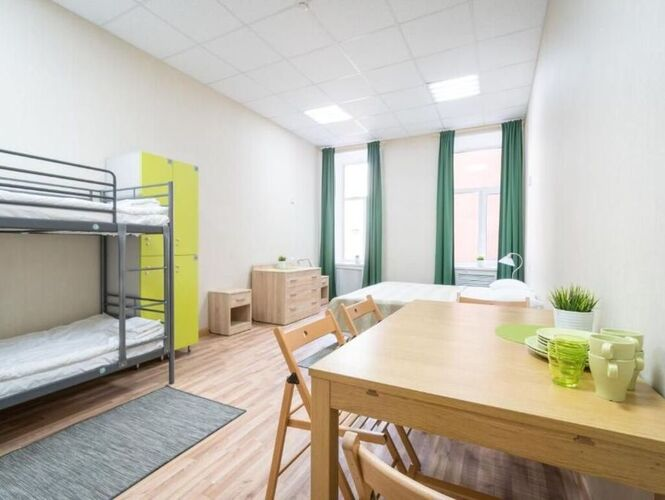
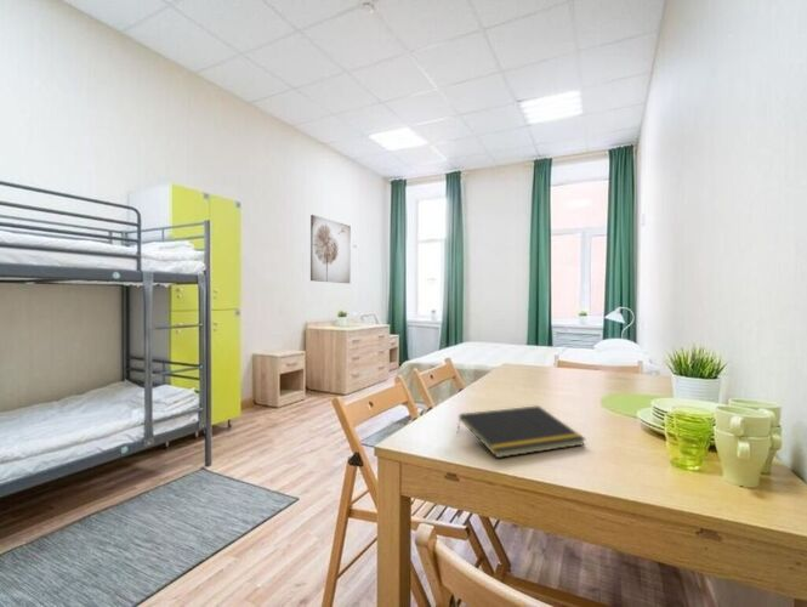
+ wall art (331, 251)
+ notepad (519, 429)
